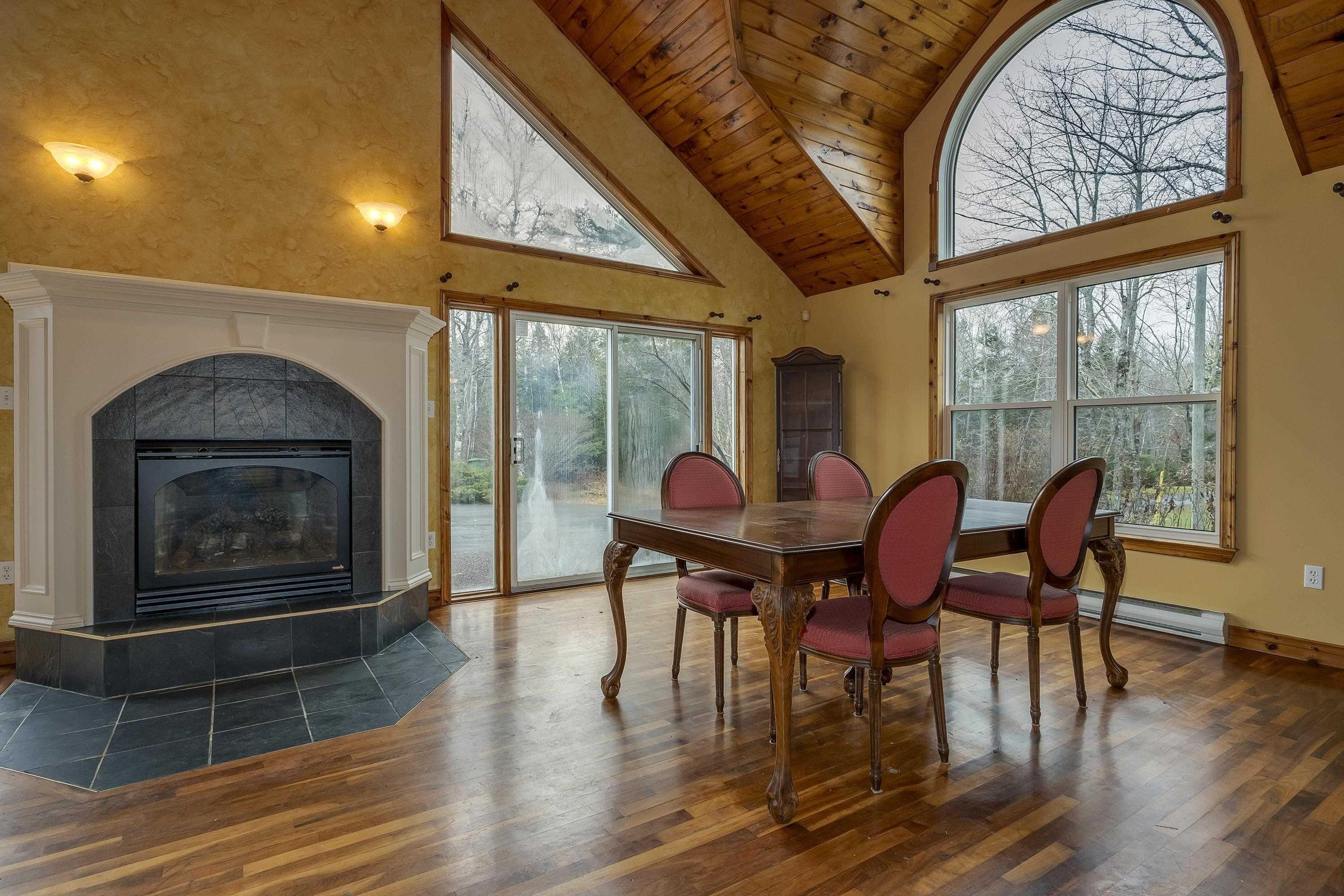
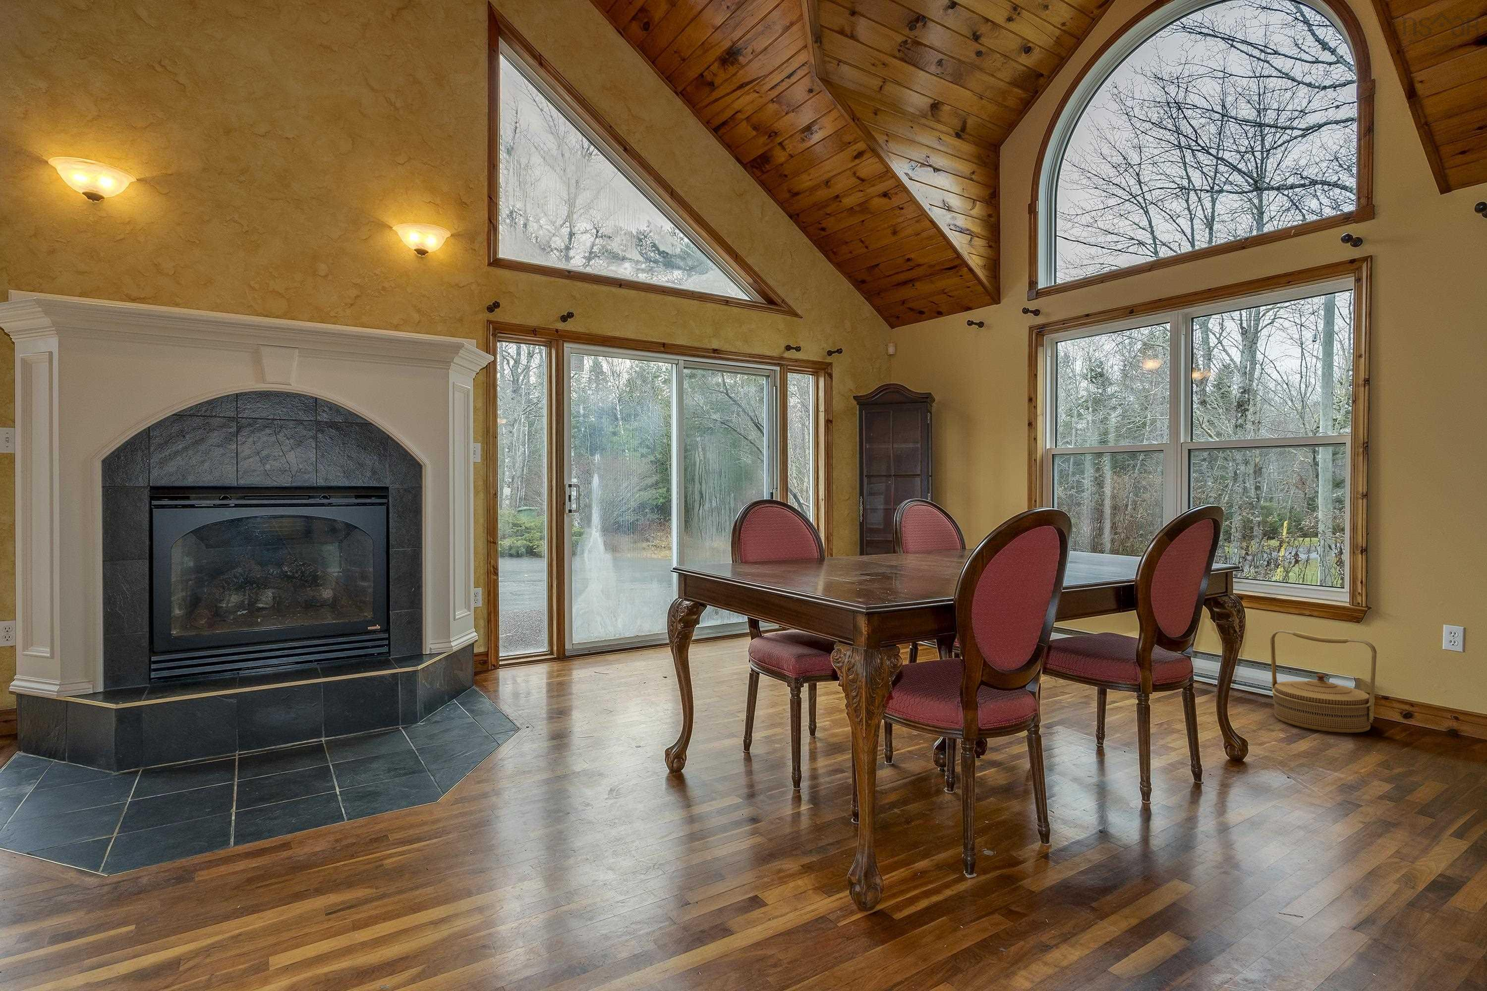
+ woven basket (1320, 678)
